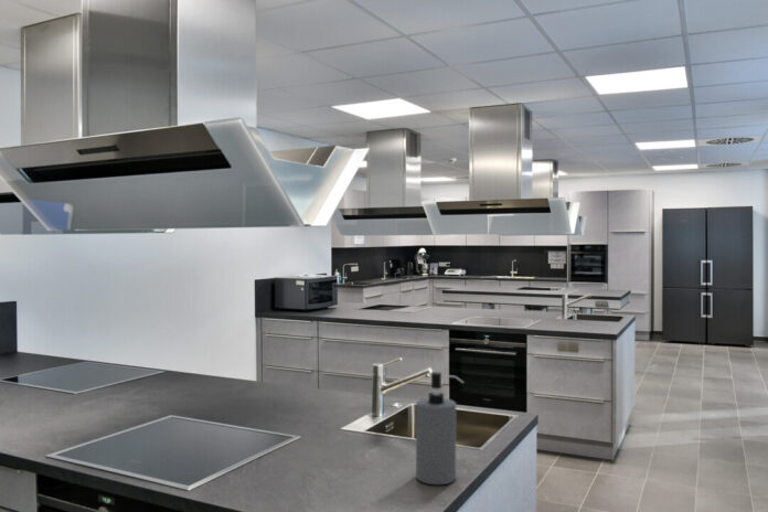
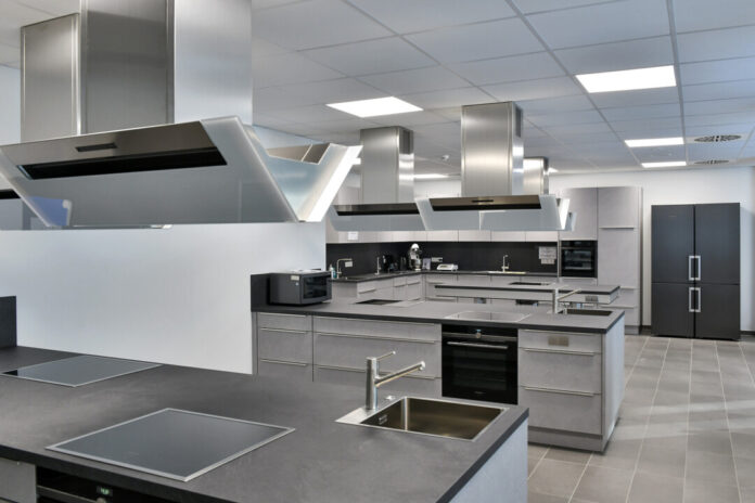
- soap dispenser (439, 425)
